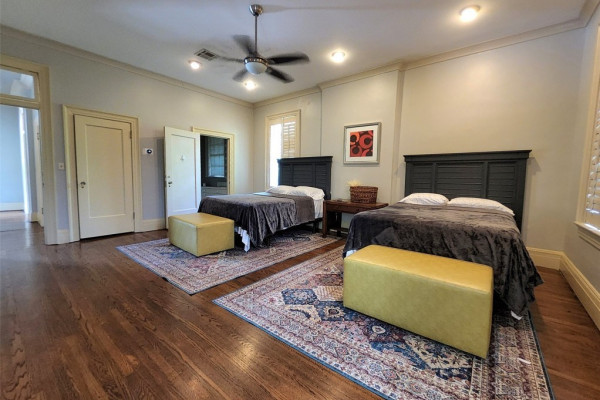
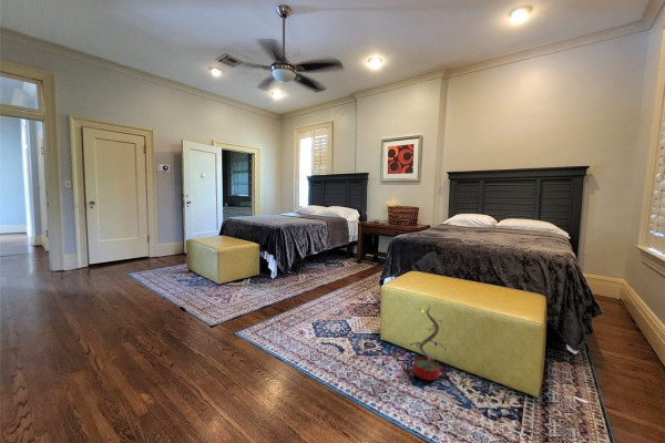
+ decorative plant (428, 340)
